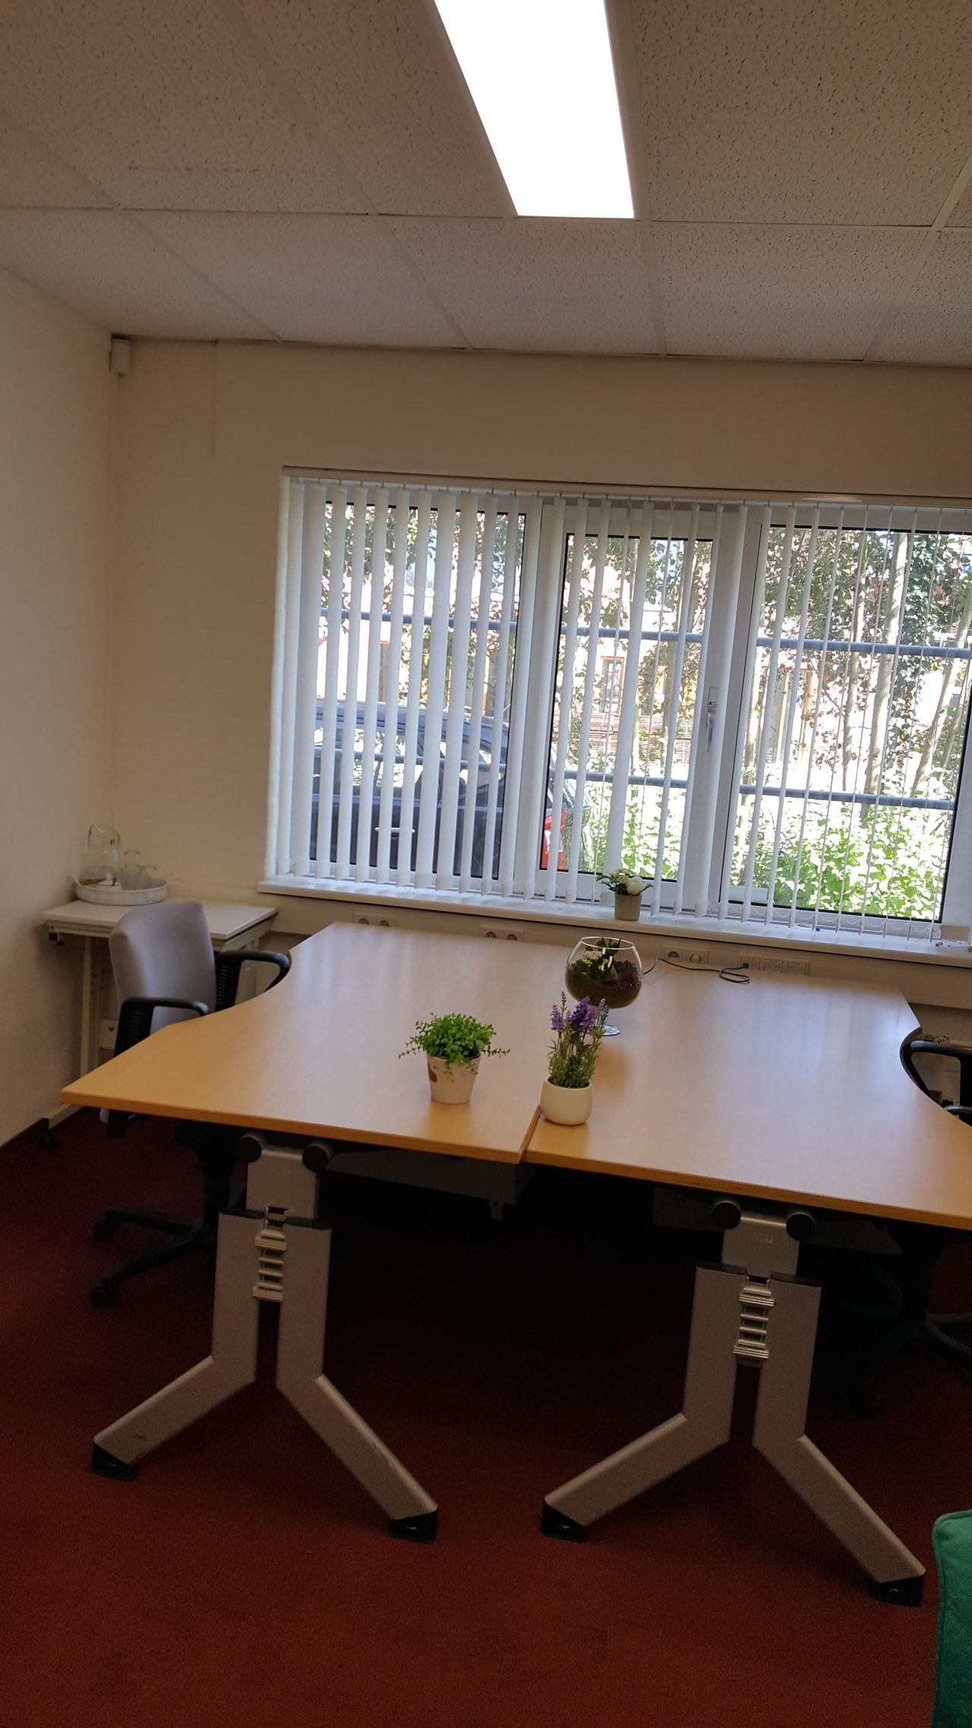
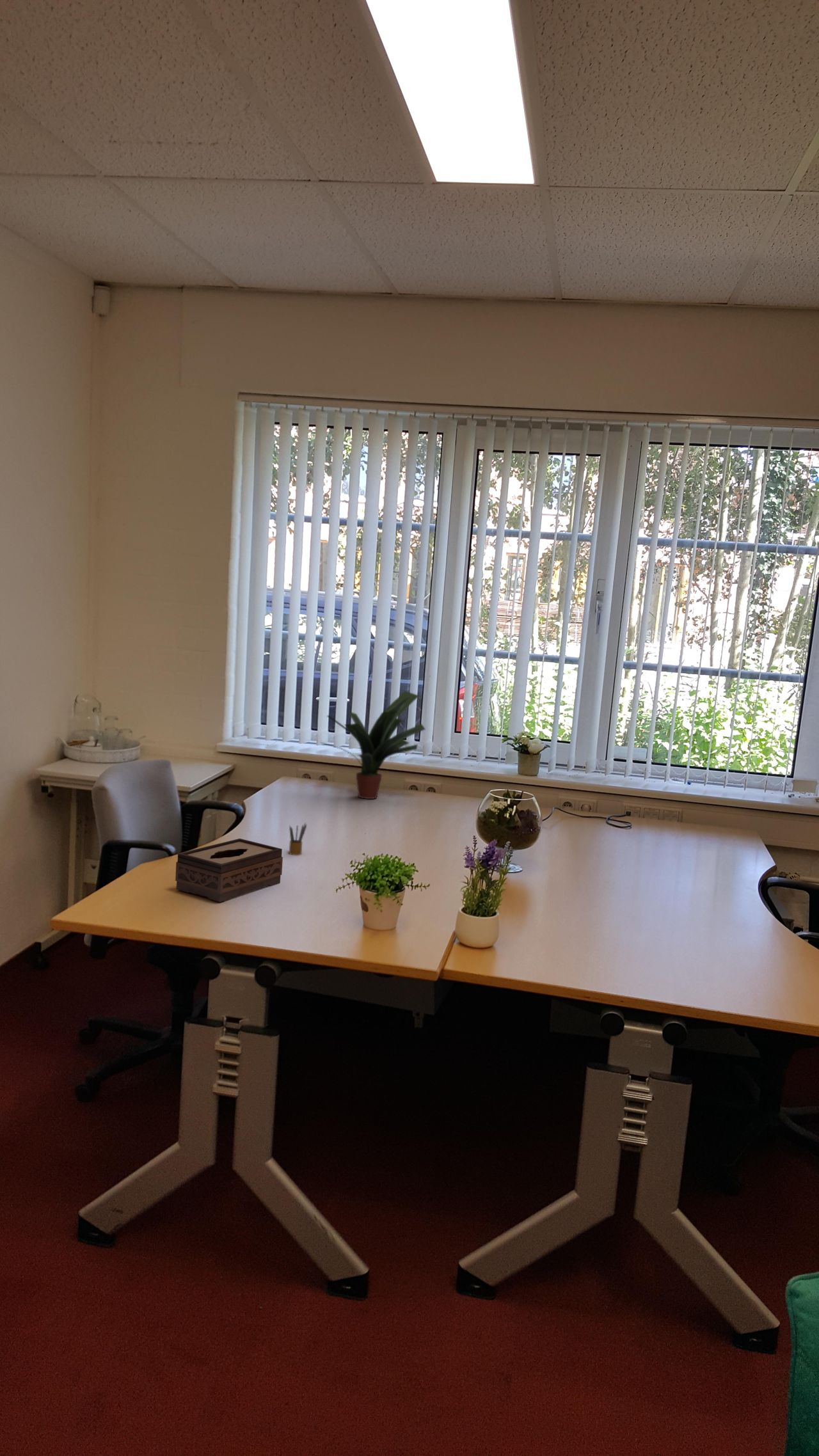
+ pencil box (296, 839)
+ tissue box (230, 868)
+ potted plant (377, 745)
